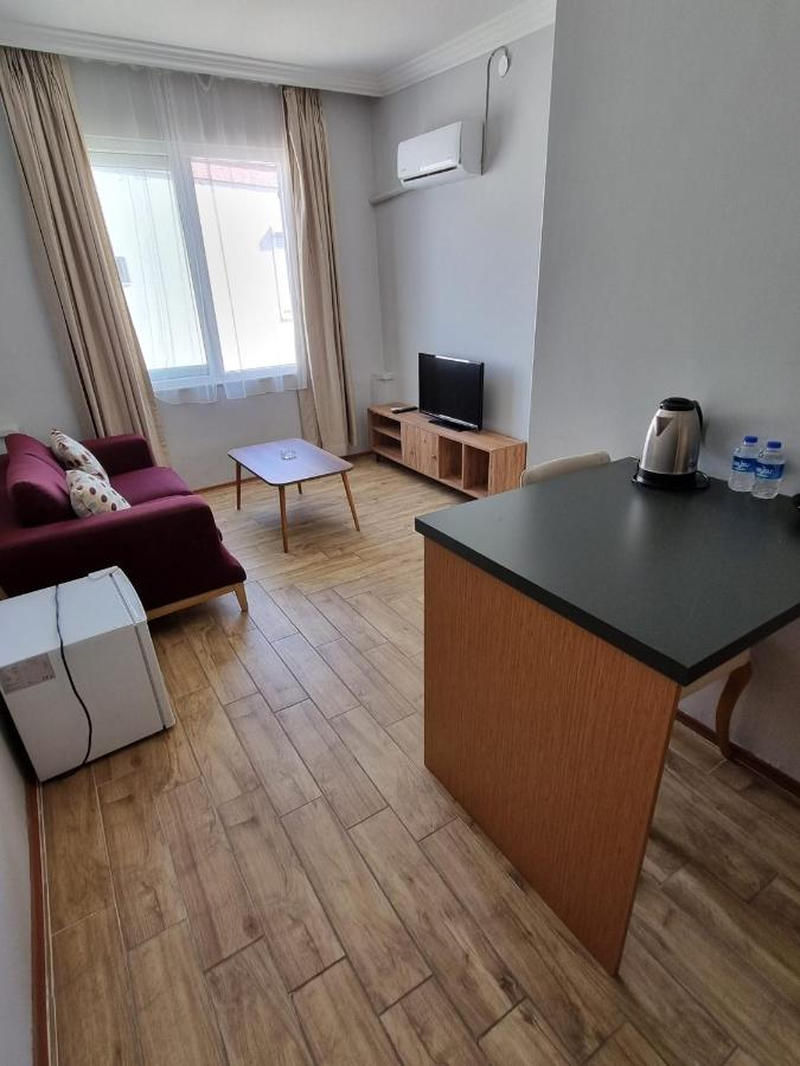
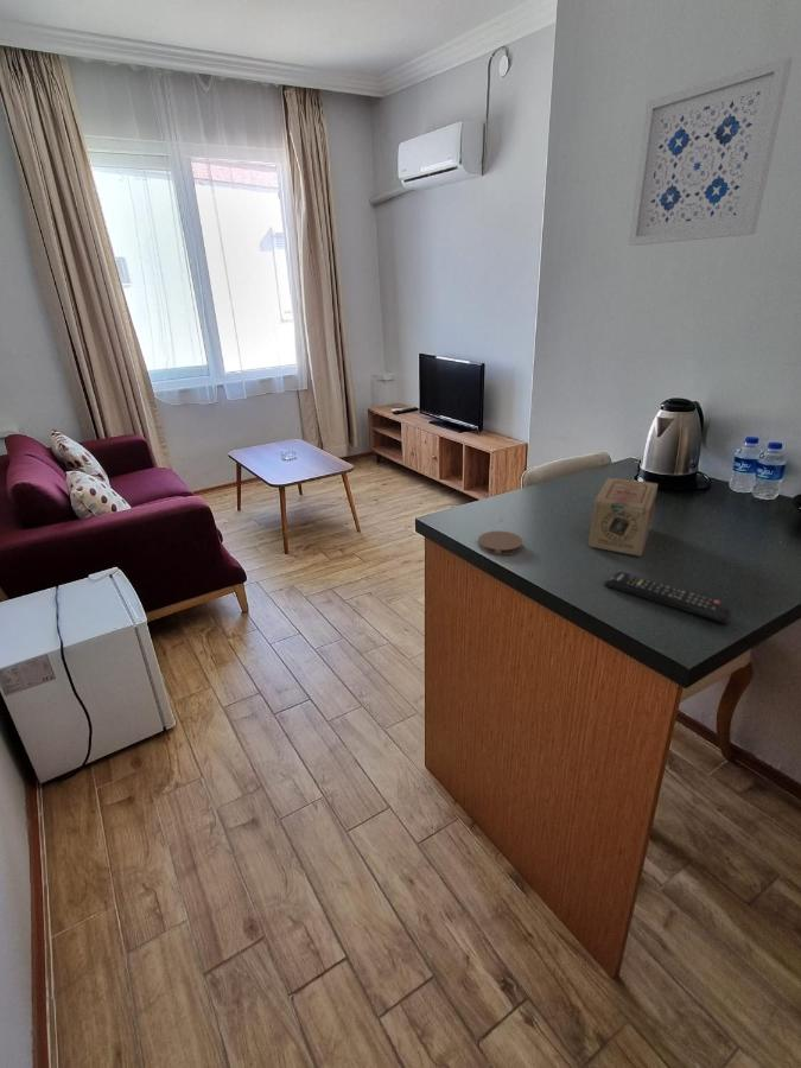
+ coaster (500, 542)
+ tea box (623, 514)
+ wall art (698, 165)
+ remote control (665, 595)
